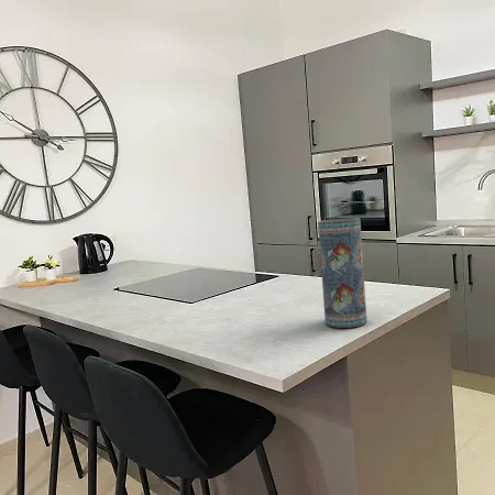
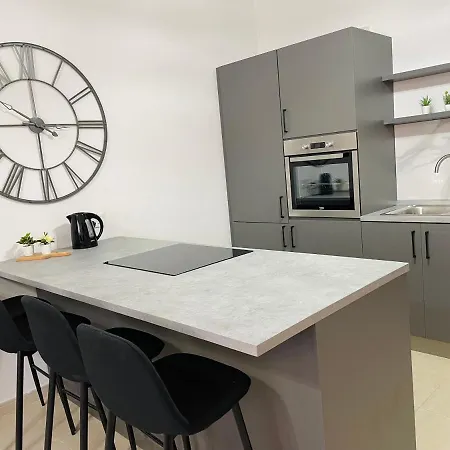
- vase (342, 271)
